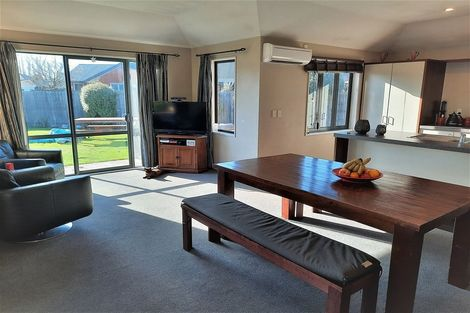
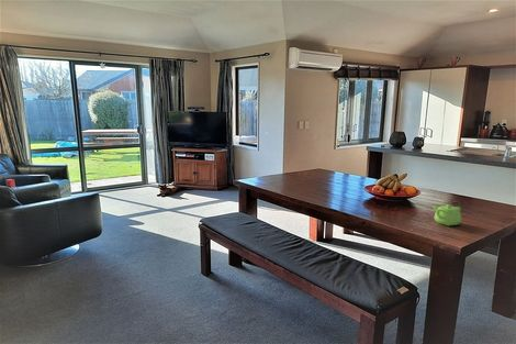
+ teapot (445, 212)
